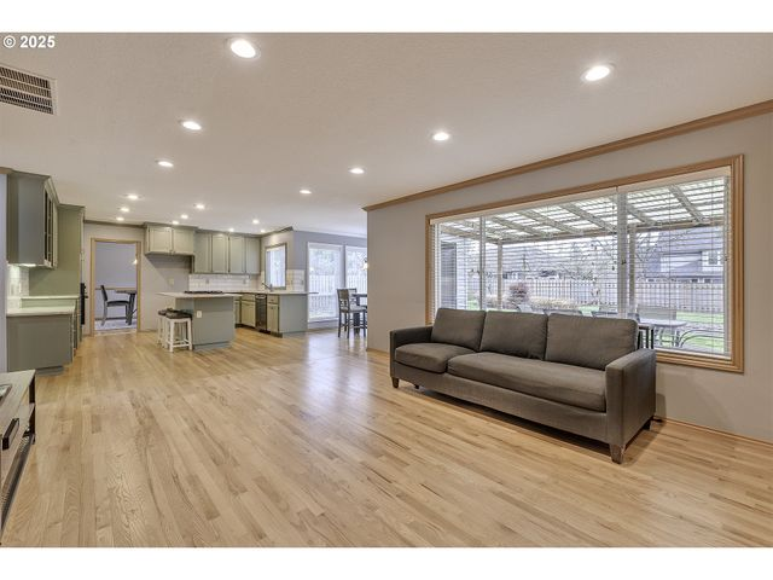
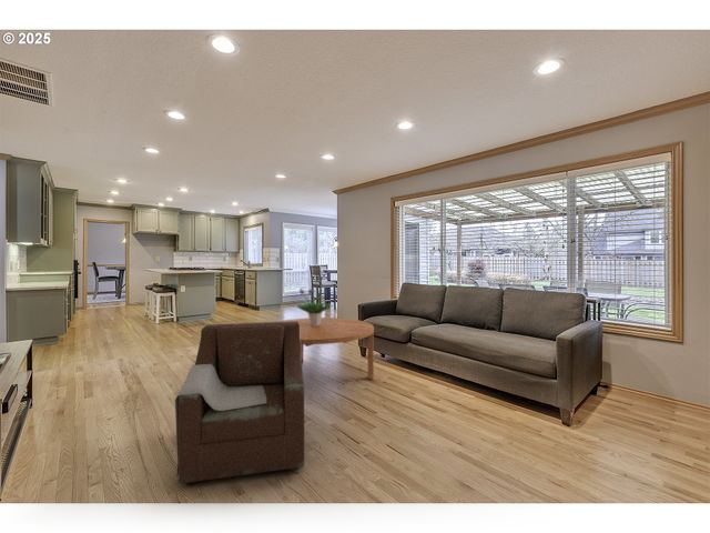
+ potted plant (313, 300)
+ armchair (248, 389)
+ coffee table (316, 343)
